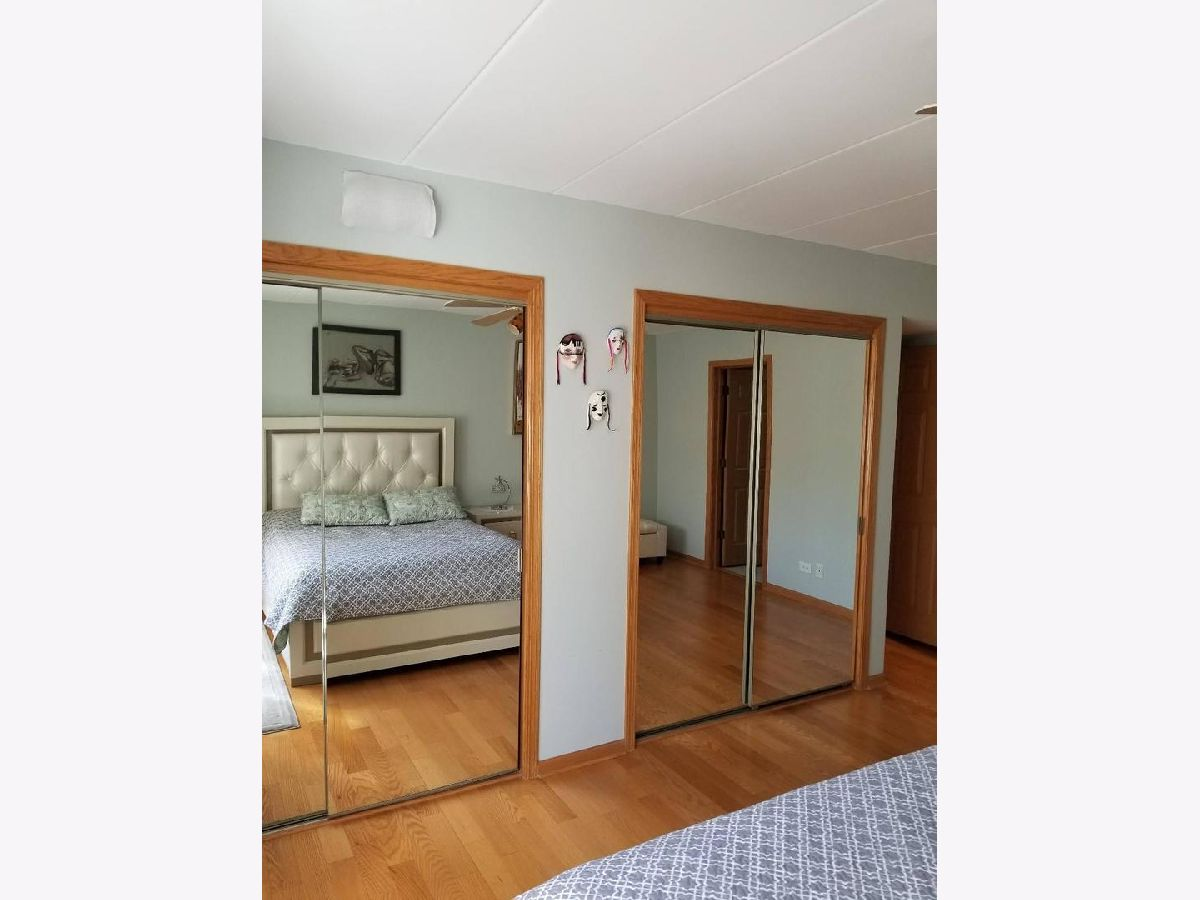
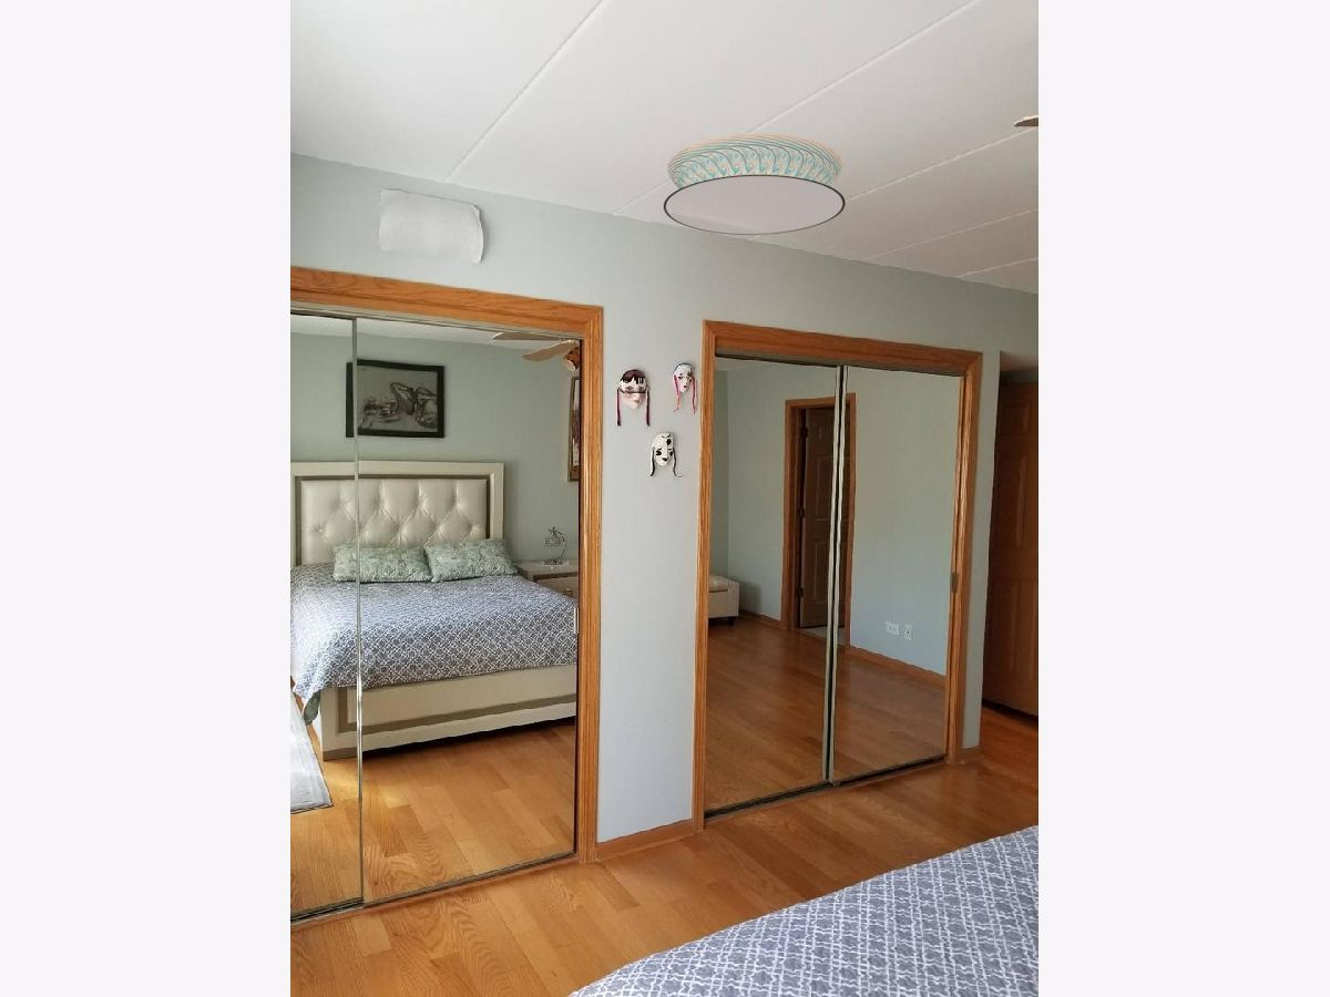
+ ceiling light (753, 188)
